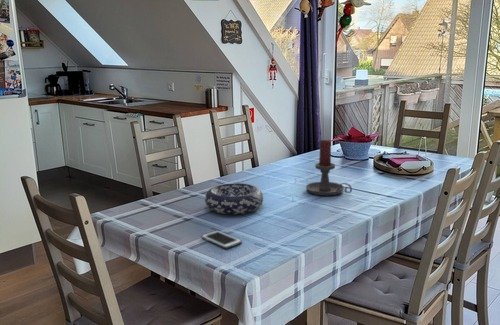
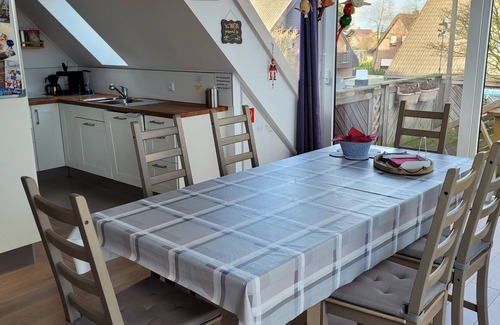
- candle holder (329, 166)
- decorative bowl (234, 198)
- cell phone (221, 239)
